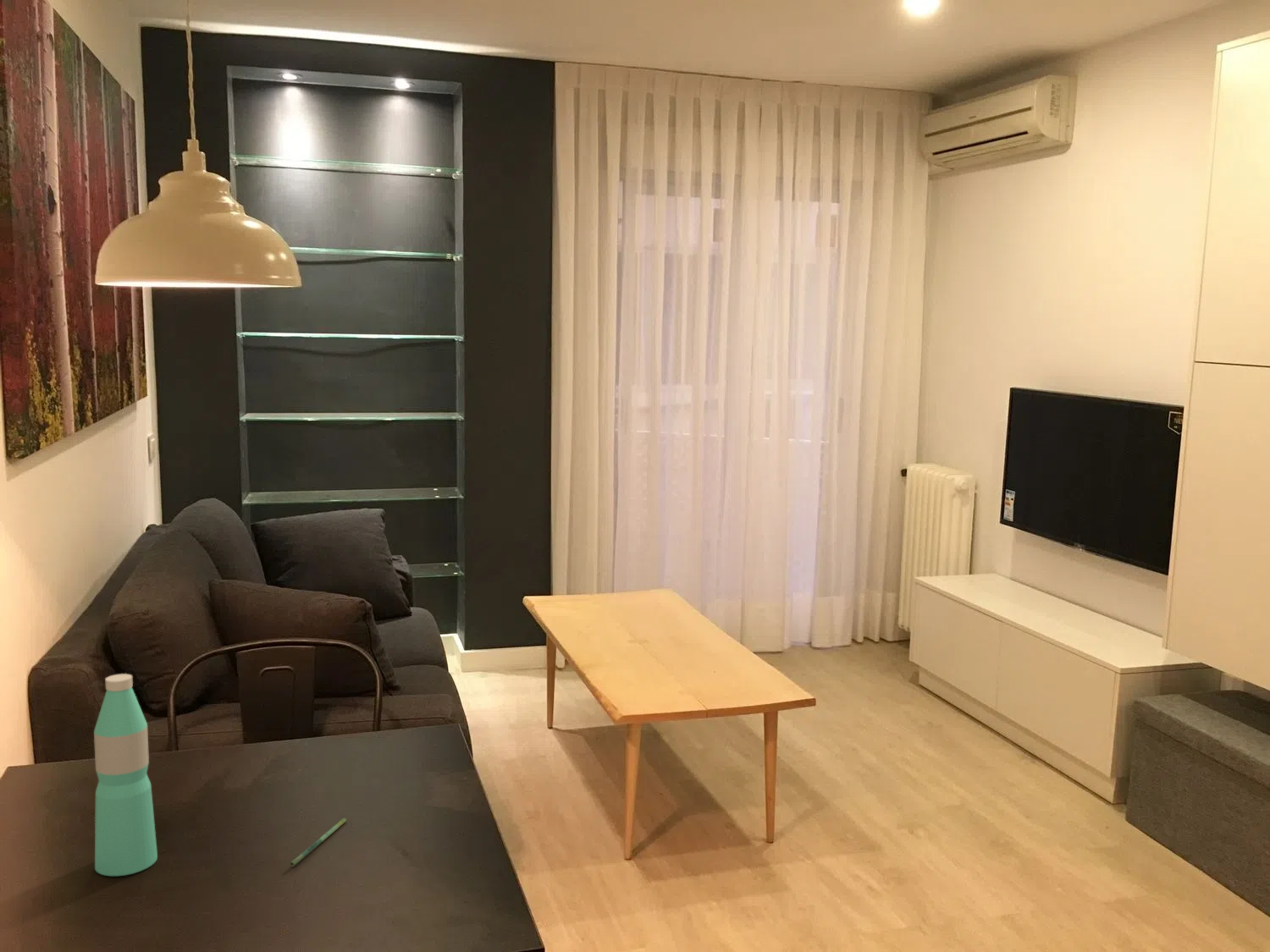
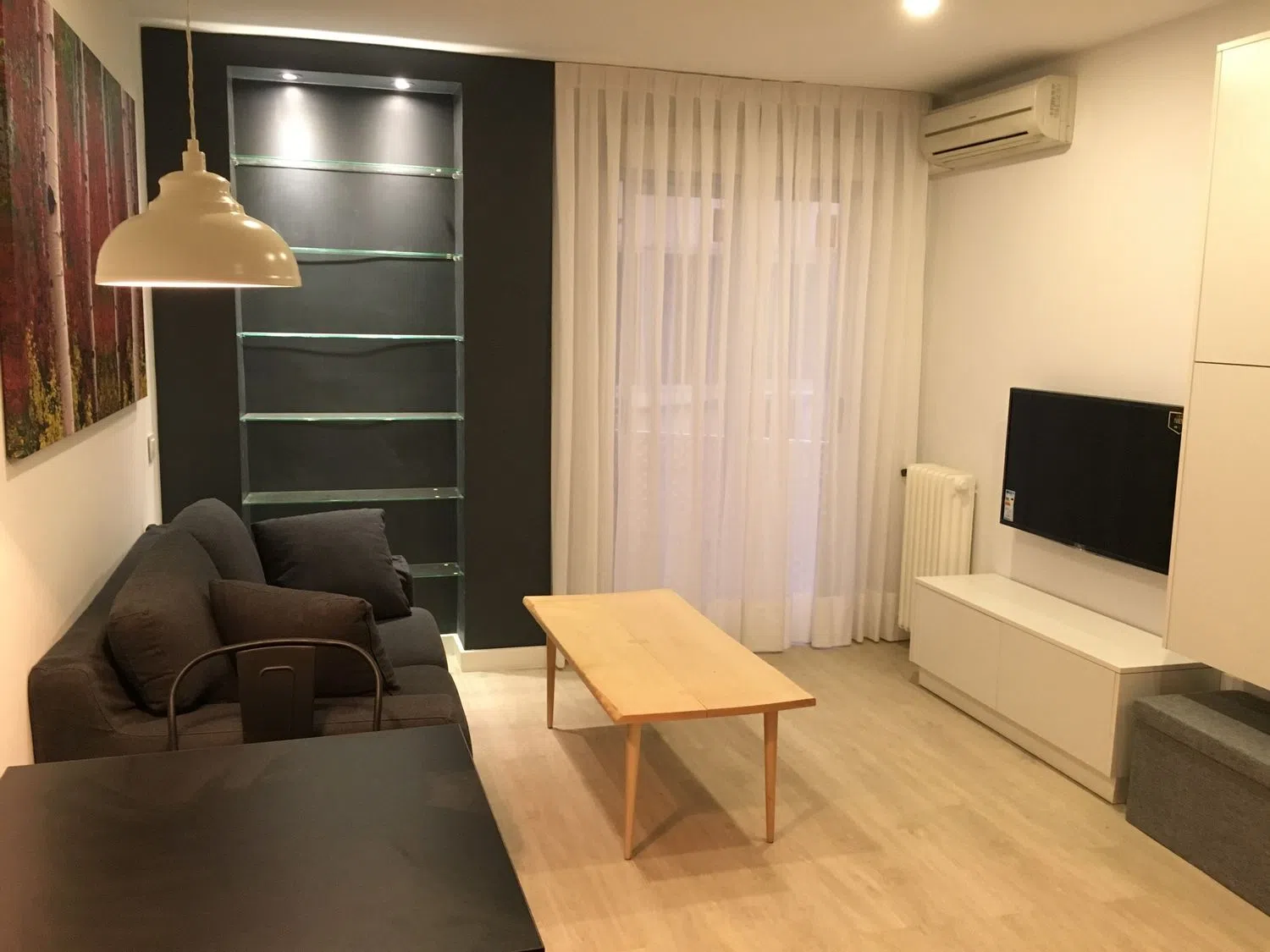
- pen (319, 841)
- water bottle (122, 770)
